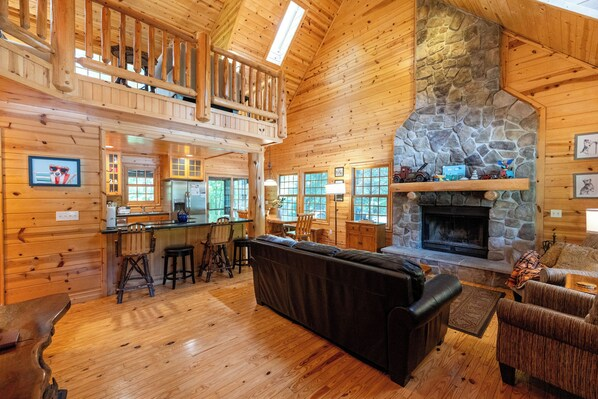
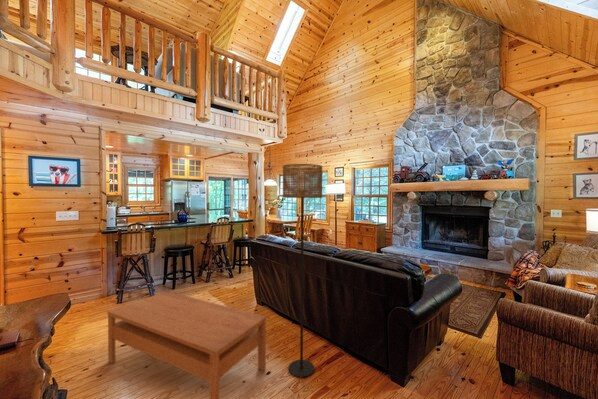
+ coffee table (185, 339)
+ floor lamp (302, 267)
